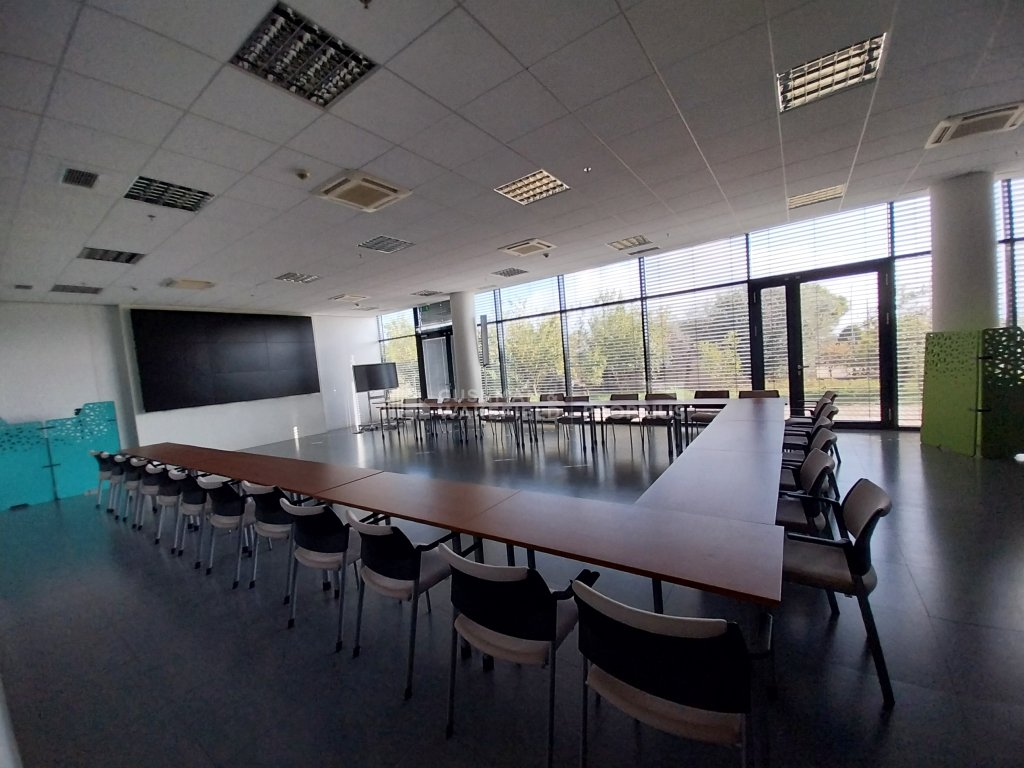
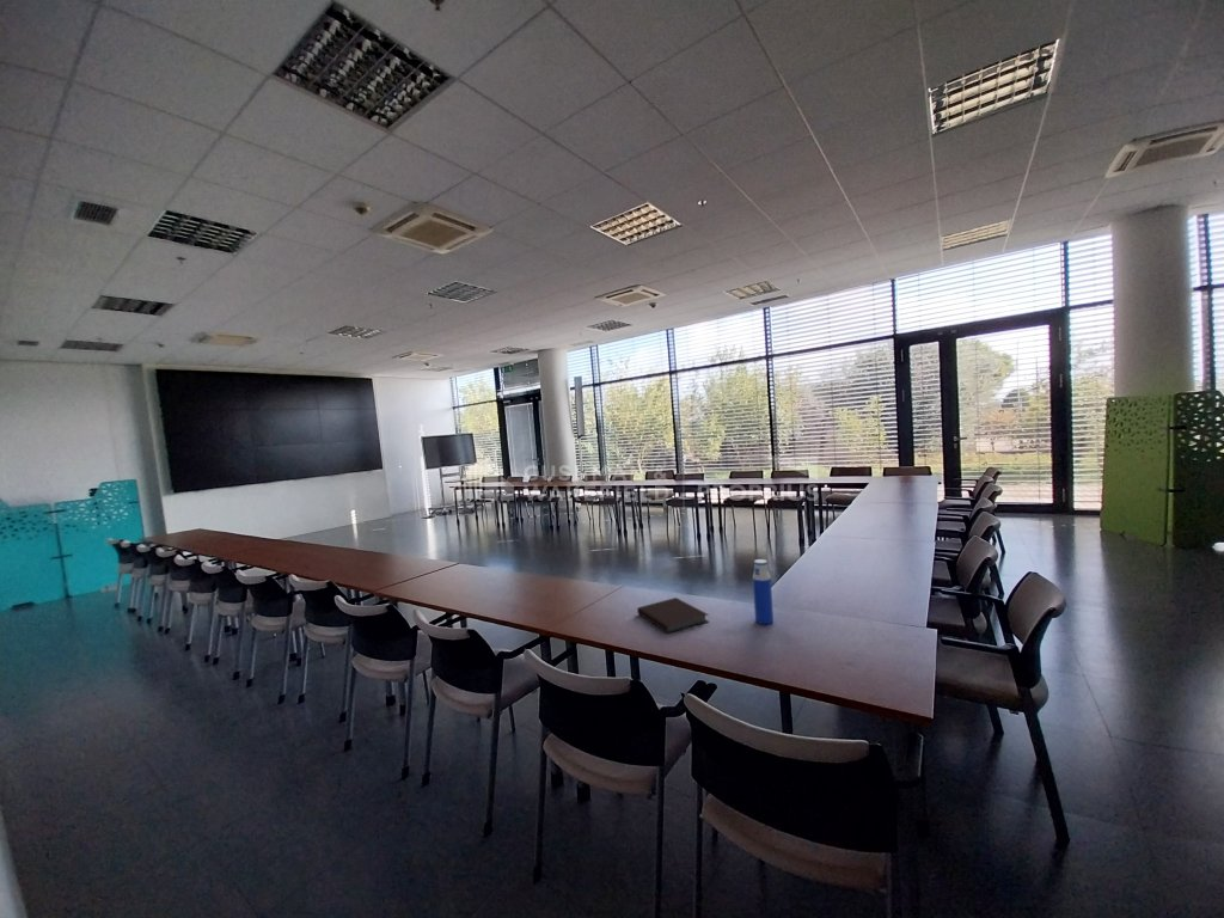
+ notebook (672, 614)
+ water bottle (761, 590)
